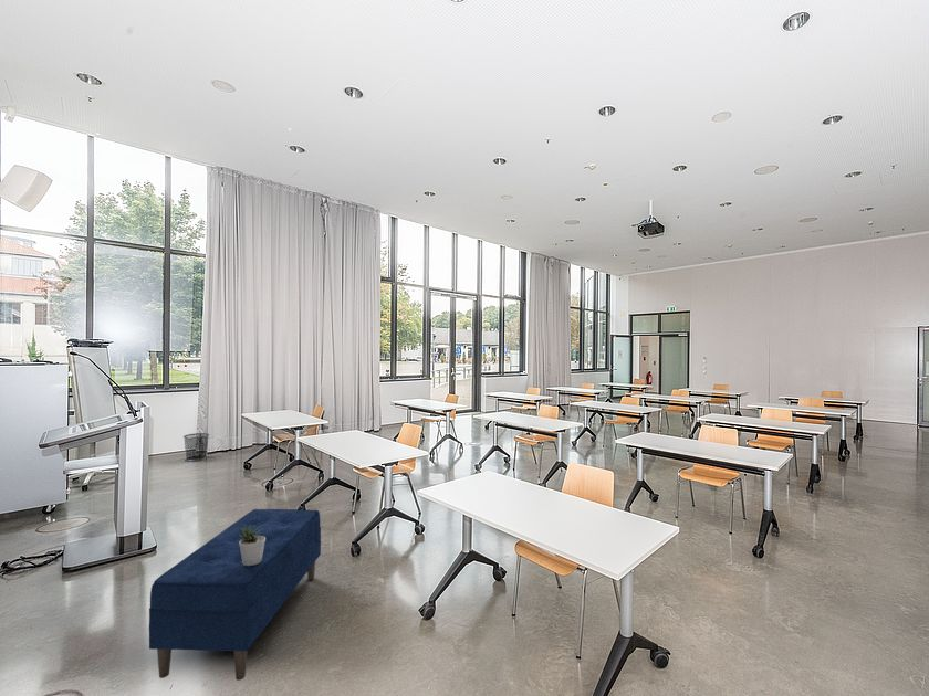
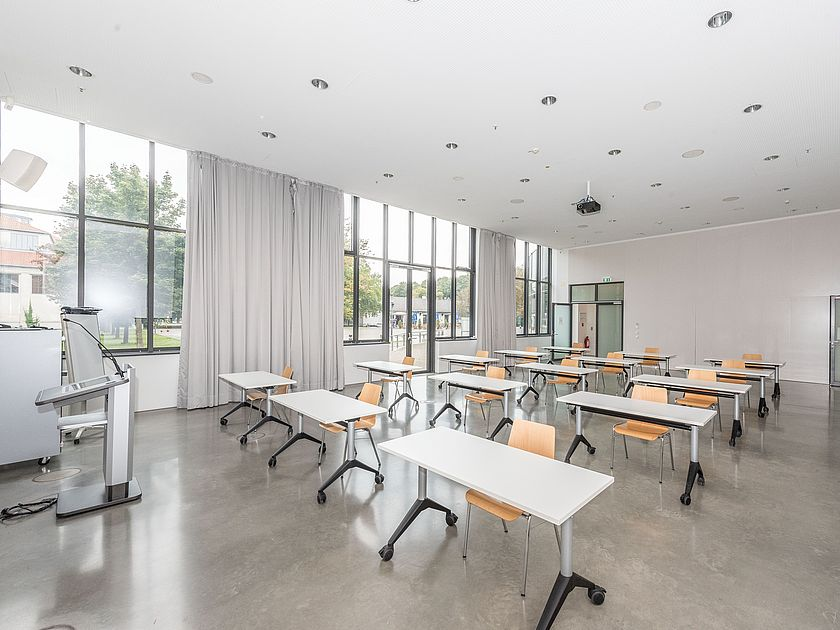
- bench (250, 579)
- waste bin (196, 446)
- potted plant (251, 542)
